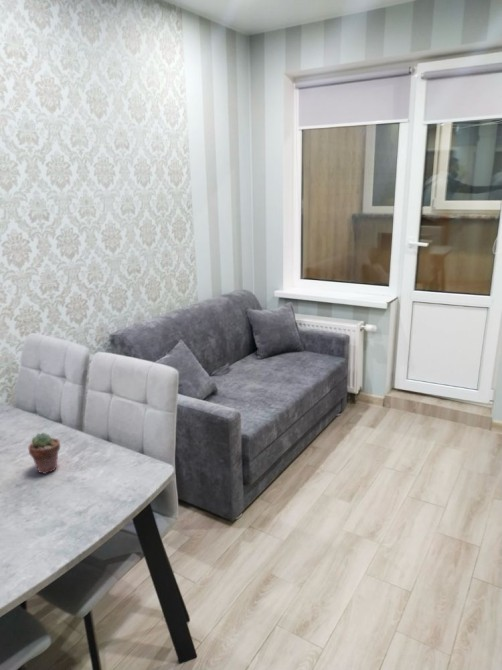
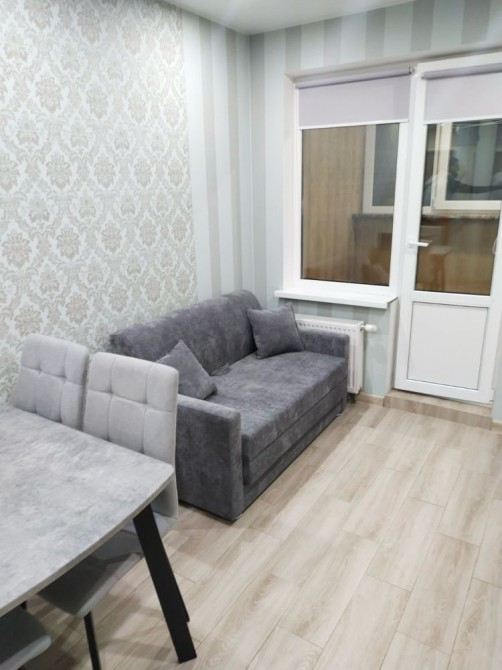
- potted succulent (45, 451)
